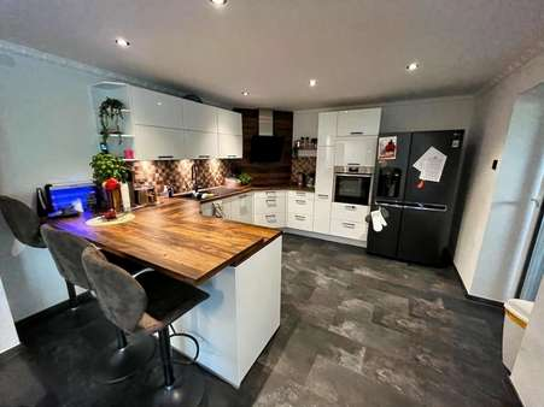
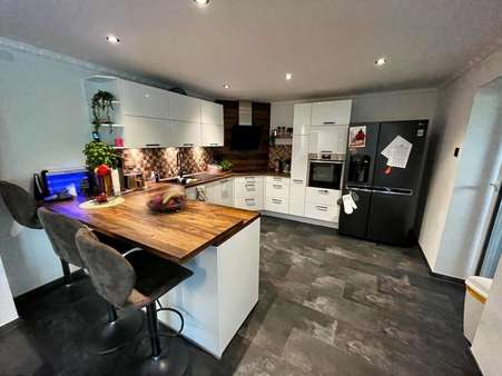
+ fruit basket (168, 200)
